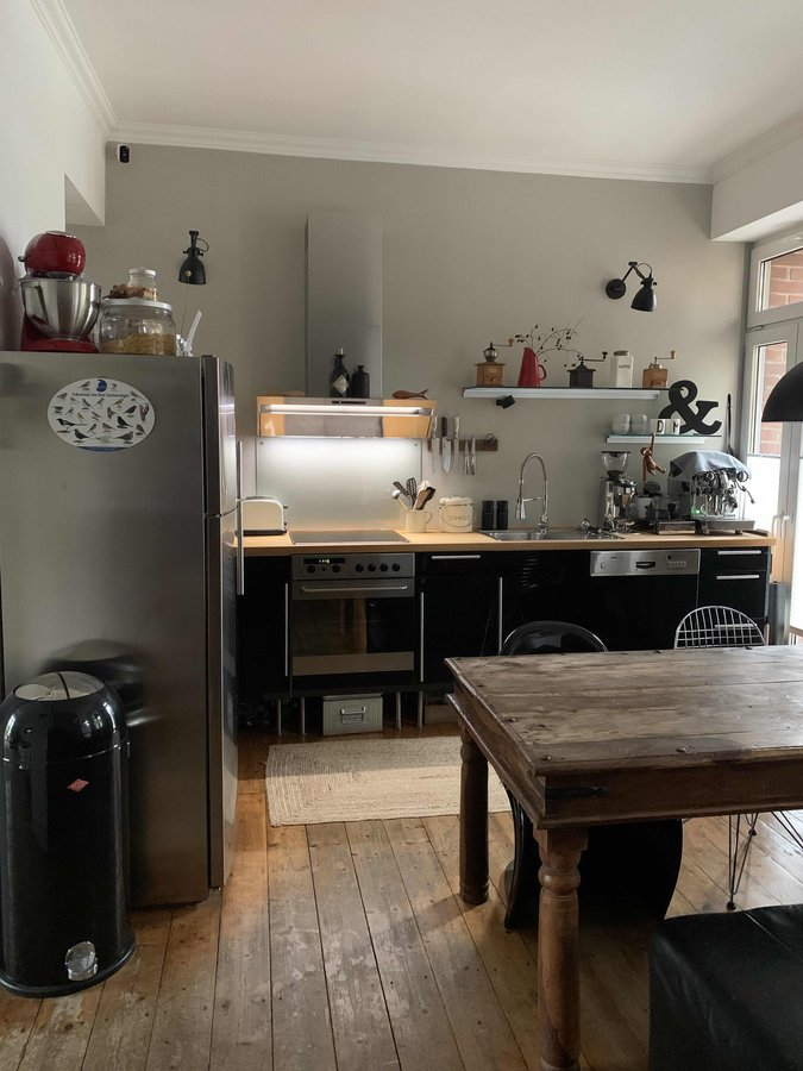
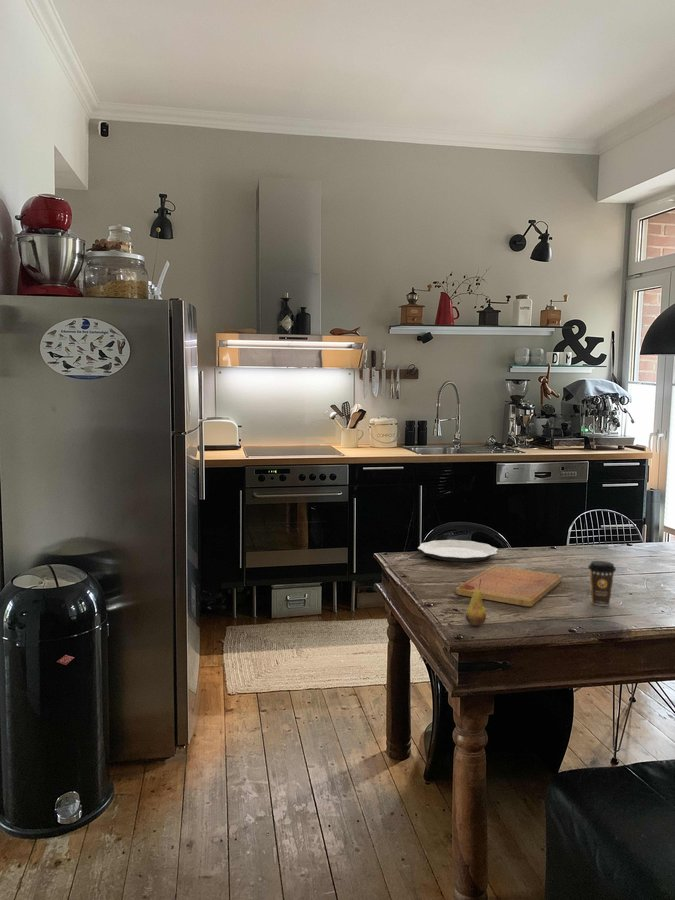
+ coffee cup (601, 583)
+ plate (457, 551)
+ cutting board (510, 584)
+ fruit (476, 602)
